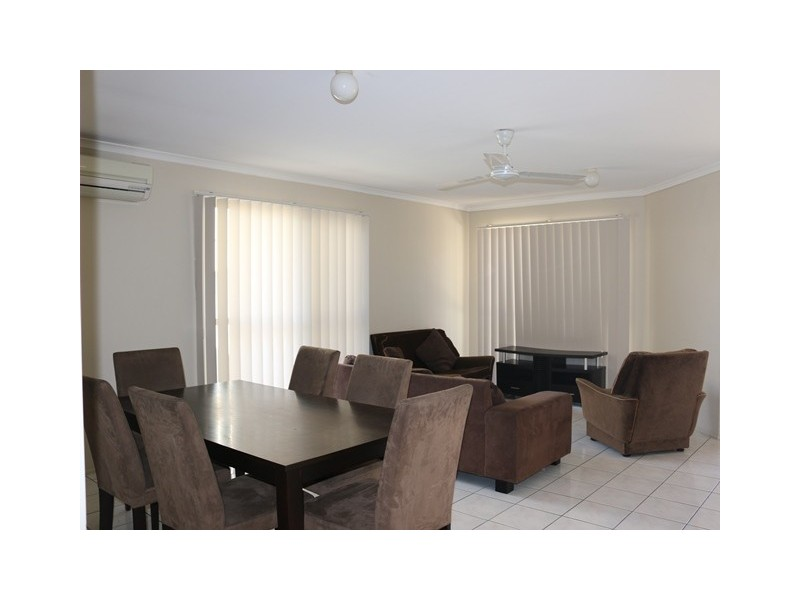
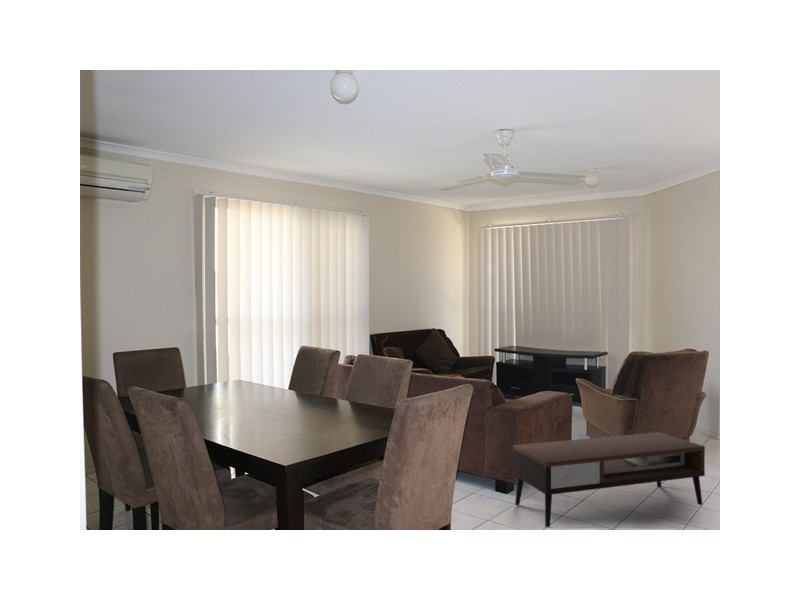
+ coffee table (608, 475)
